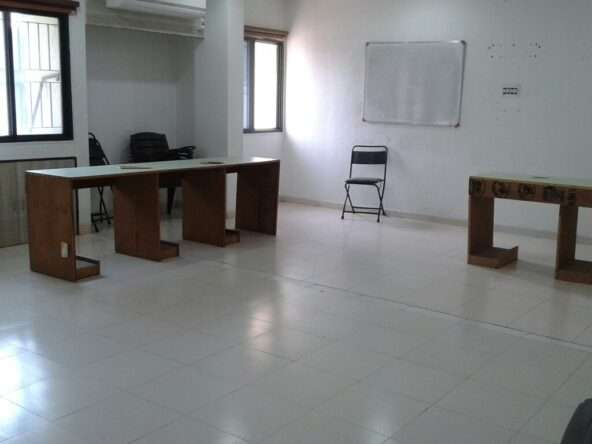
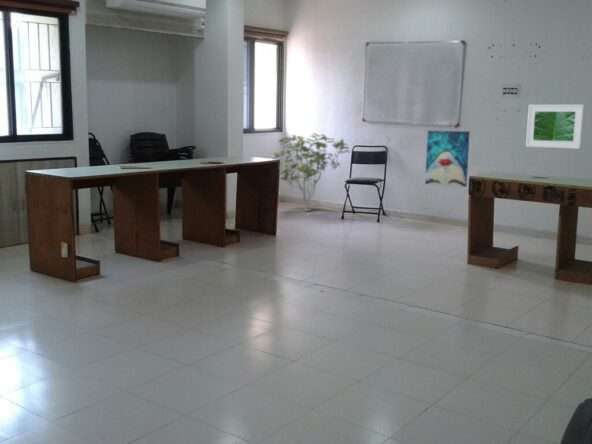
+ shrub (309, 172)
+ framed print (554, 126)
+ wall art (446, 158)
